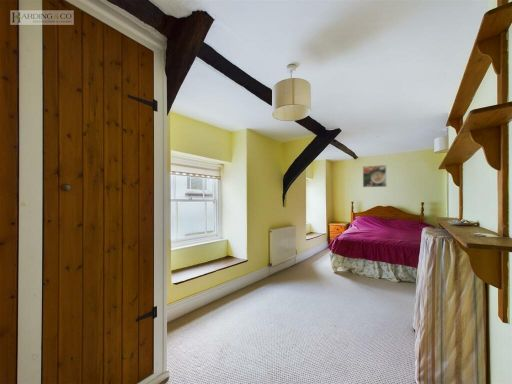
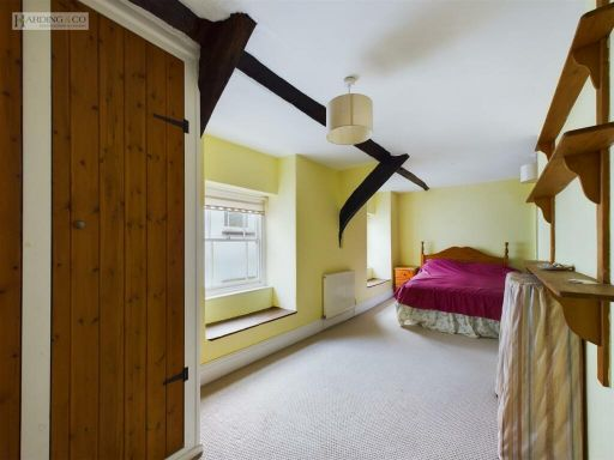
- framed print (374, 176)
